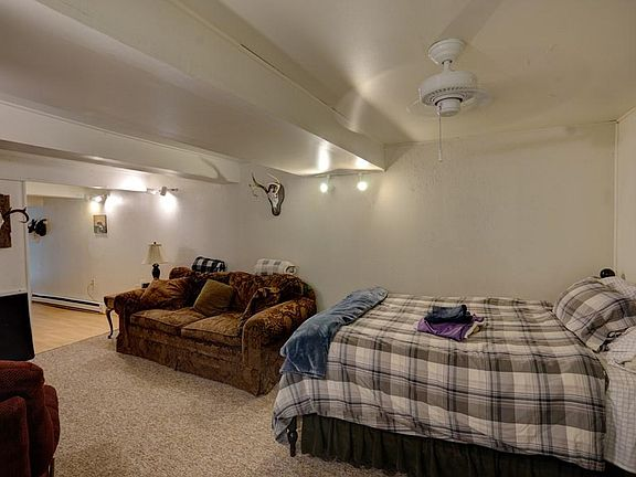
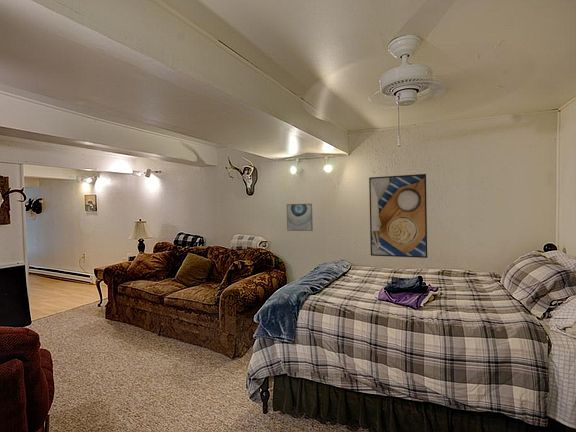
+ wall art (299, 217)
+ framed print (397, 216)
